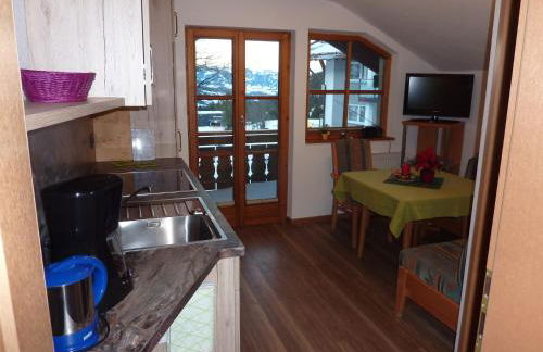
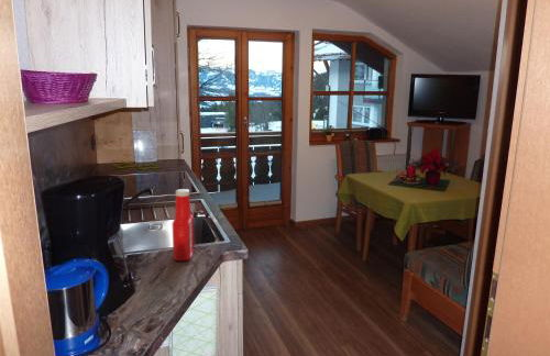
+ soap bottle (183, 222)
